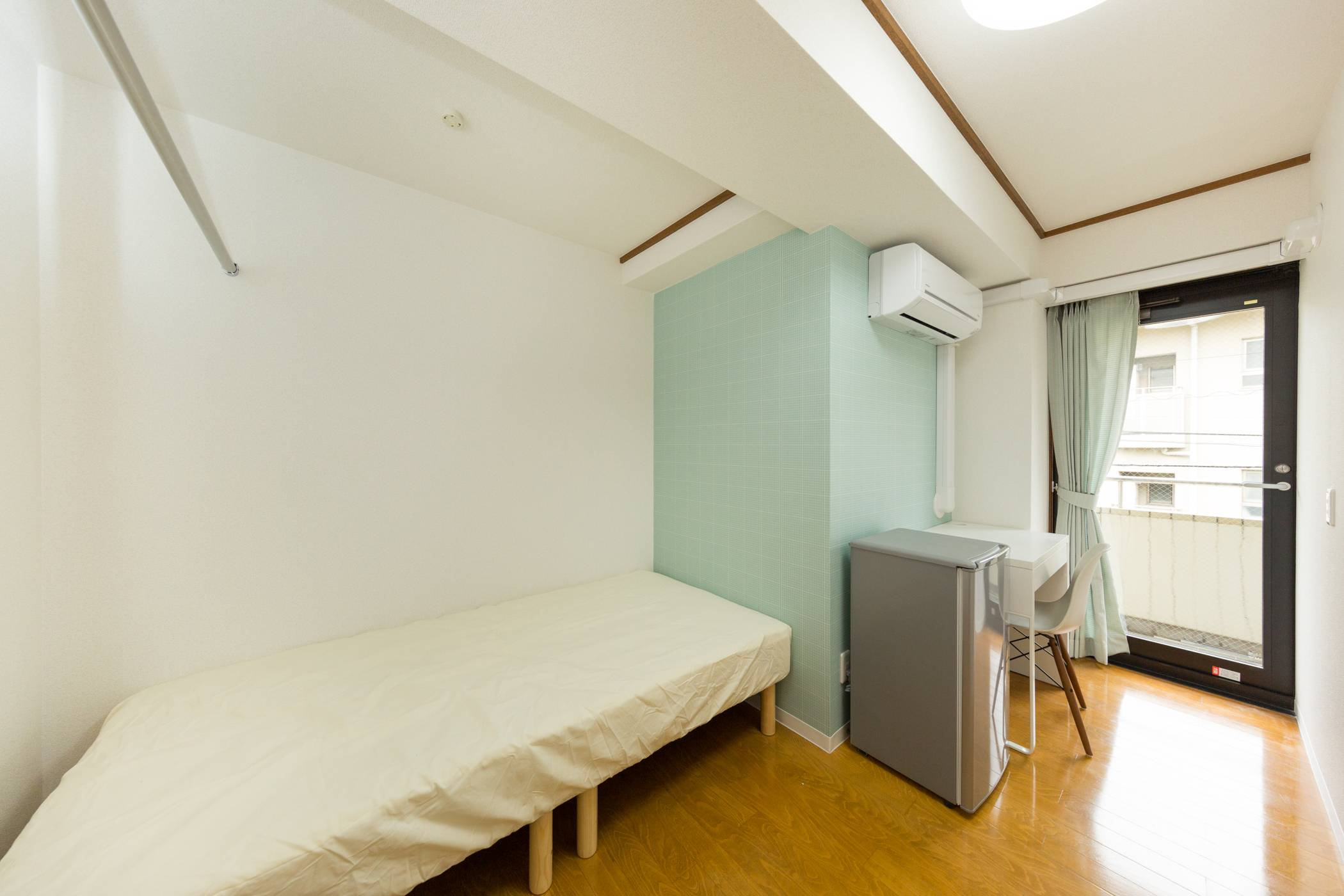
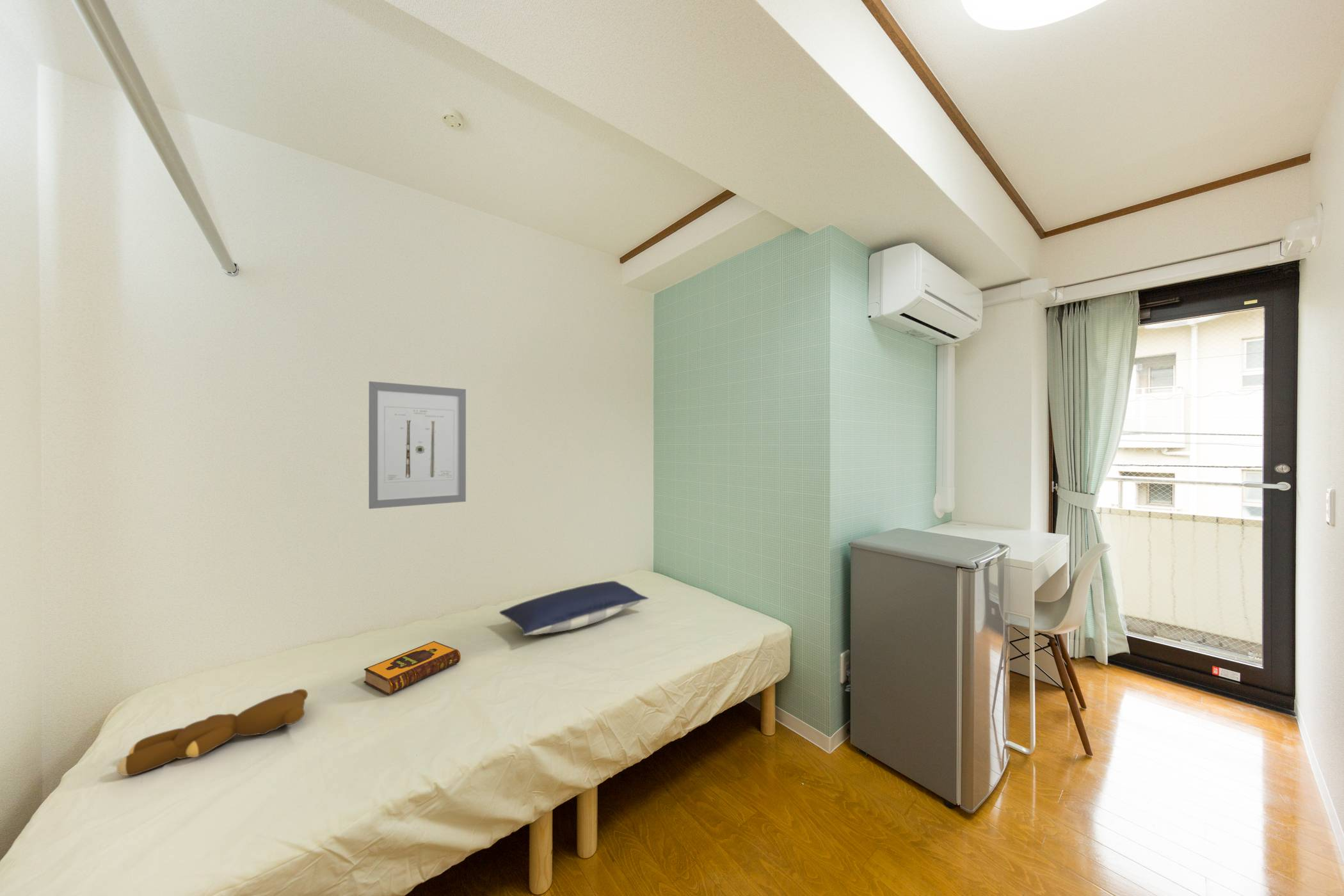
+ wall art (420, 445)
+ teddy bear (222, 728)
+ pillow (577, 605)
+ hardback book (414, 666)
